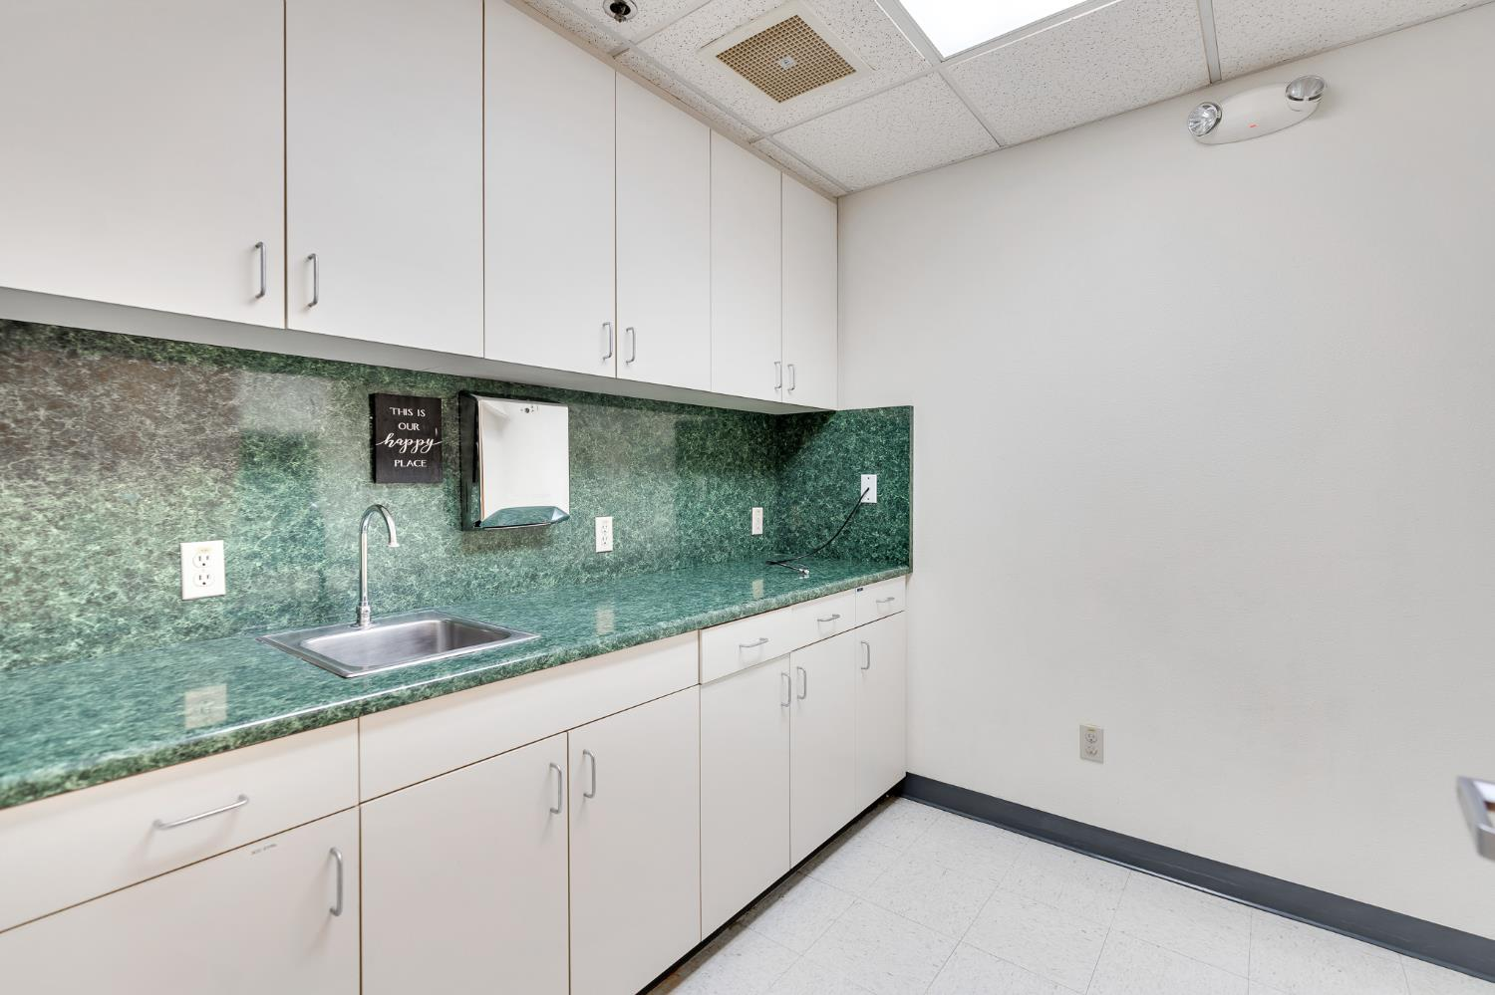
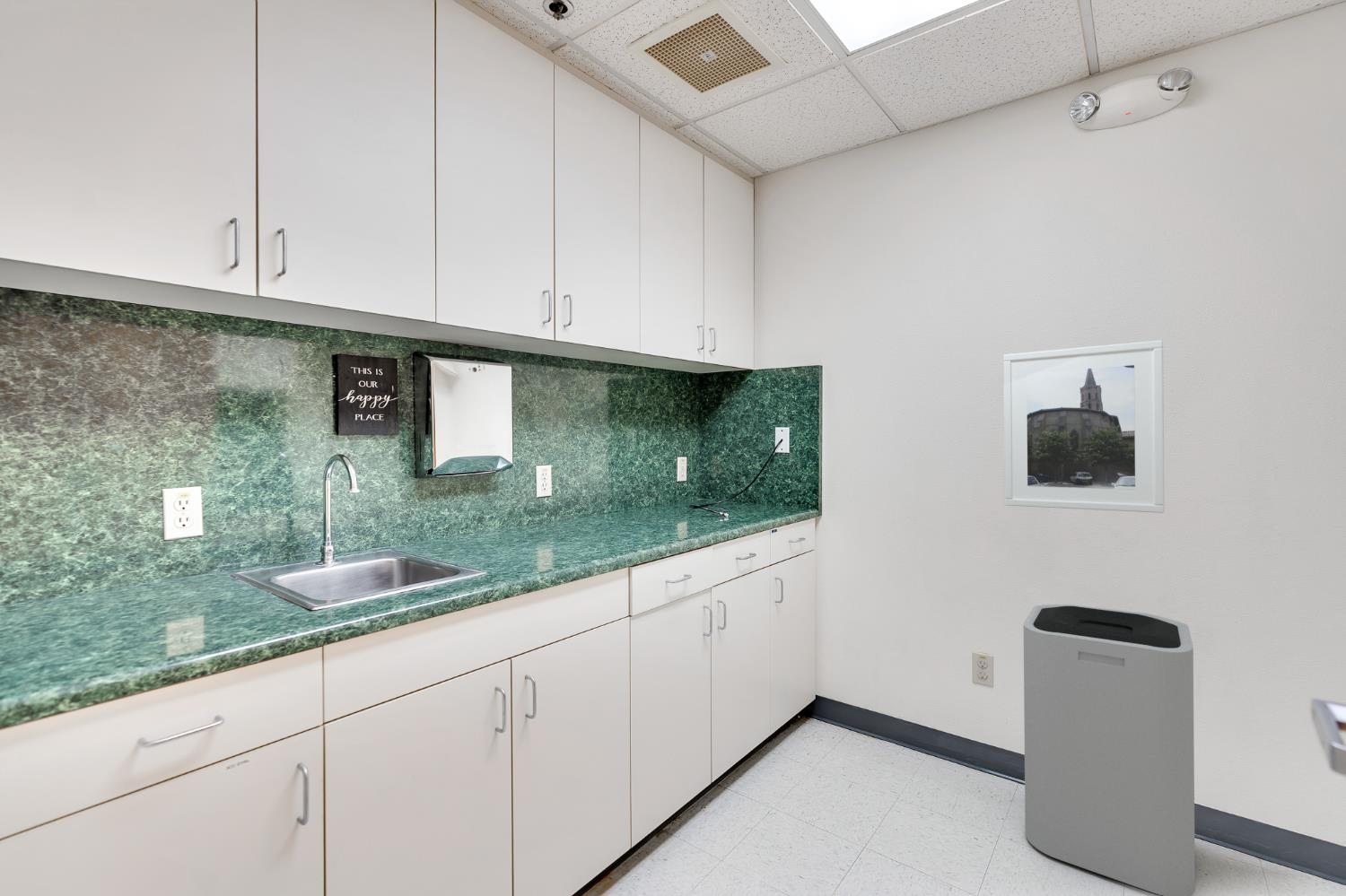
+ trash can (1105, 729)
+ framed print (1078, 428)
